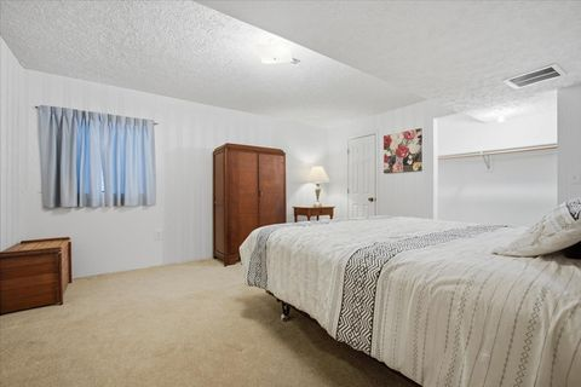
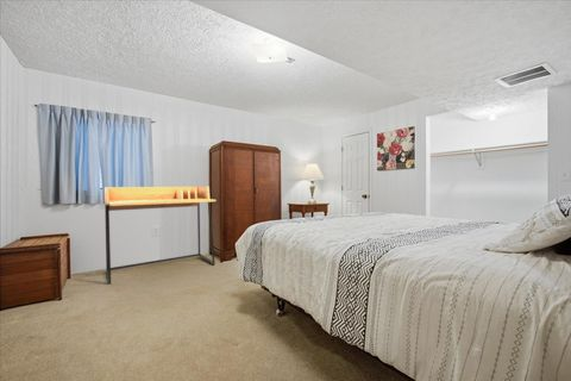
+ desk (162, 207)
